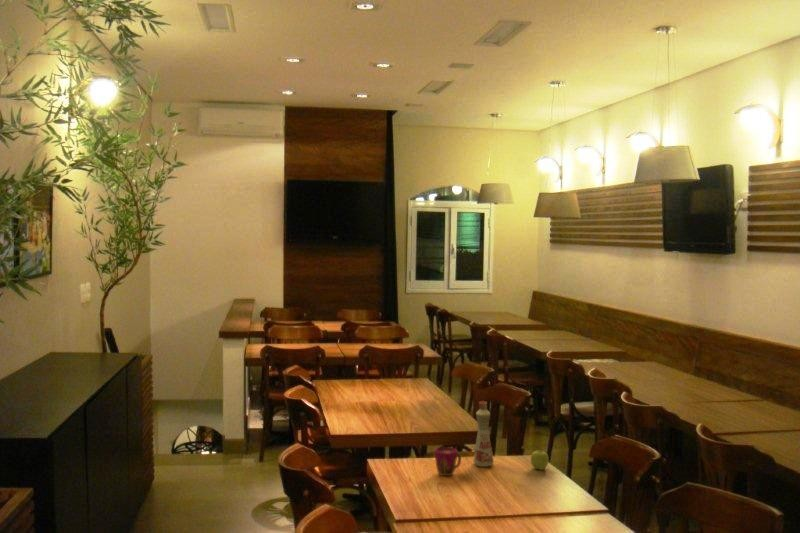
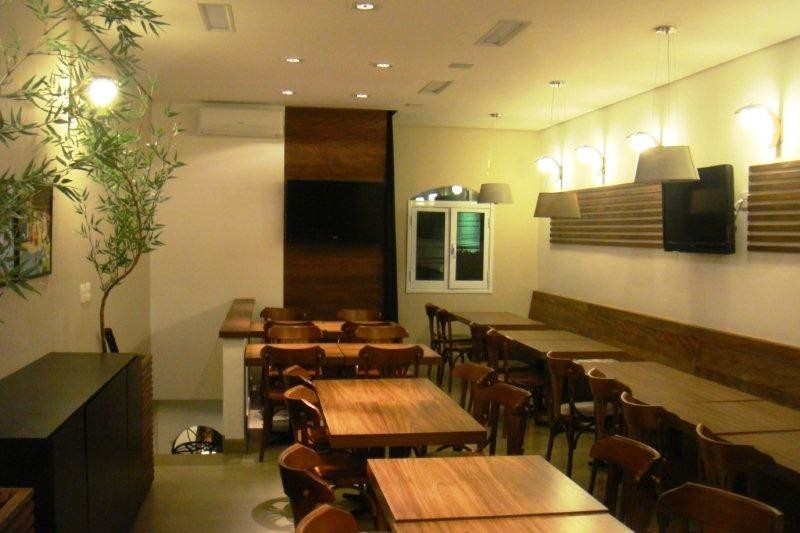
- fruit (539, 459)
- bottle (483, 432)
- cup (448, 461)
